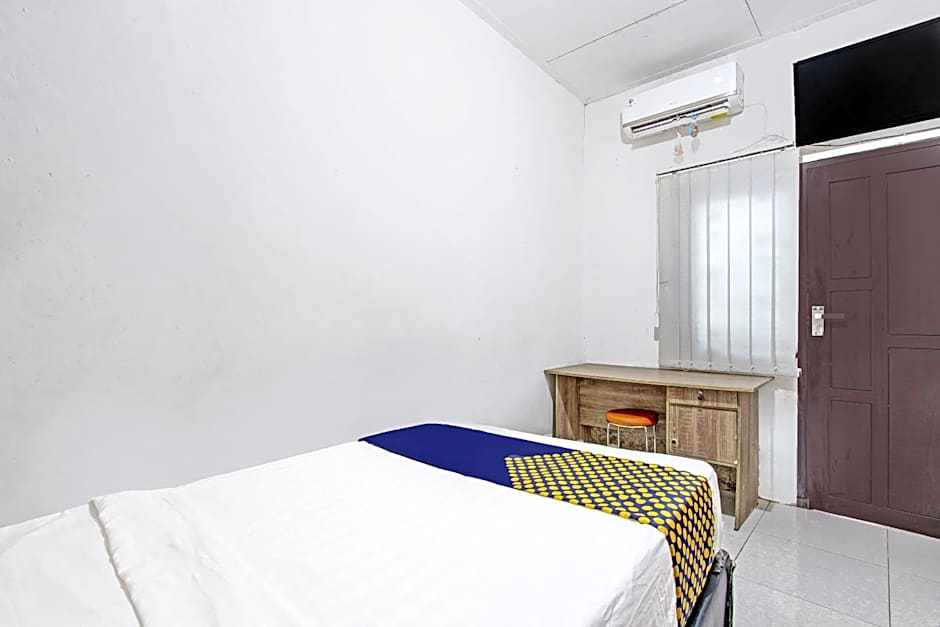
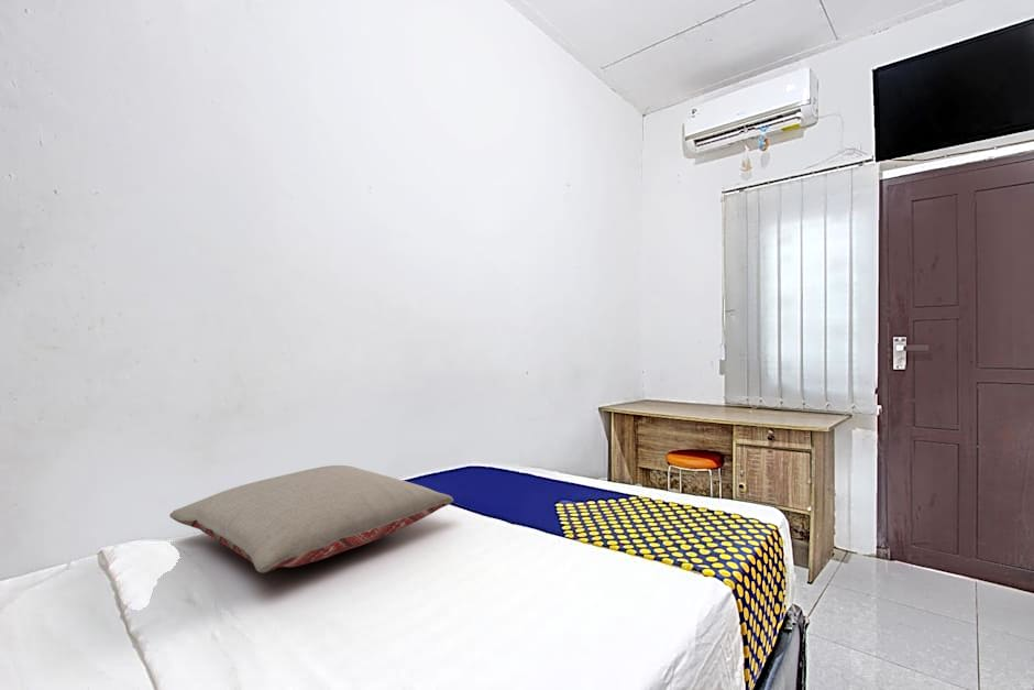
+ pillow (315, 506)
